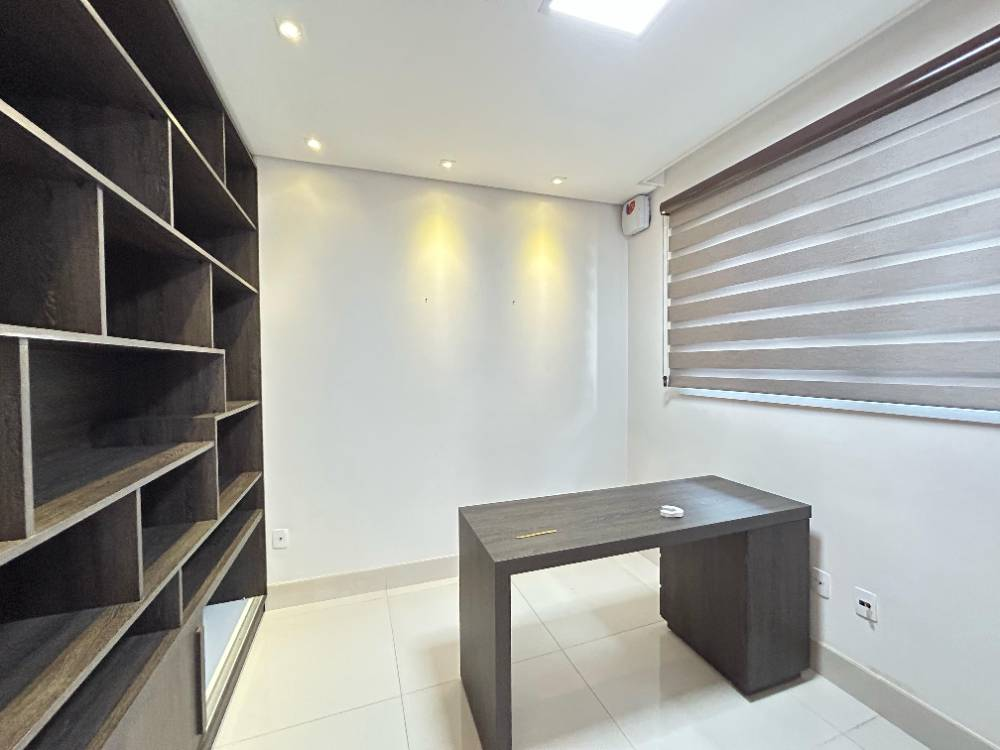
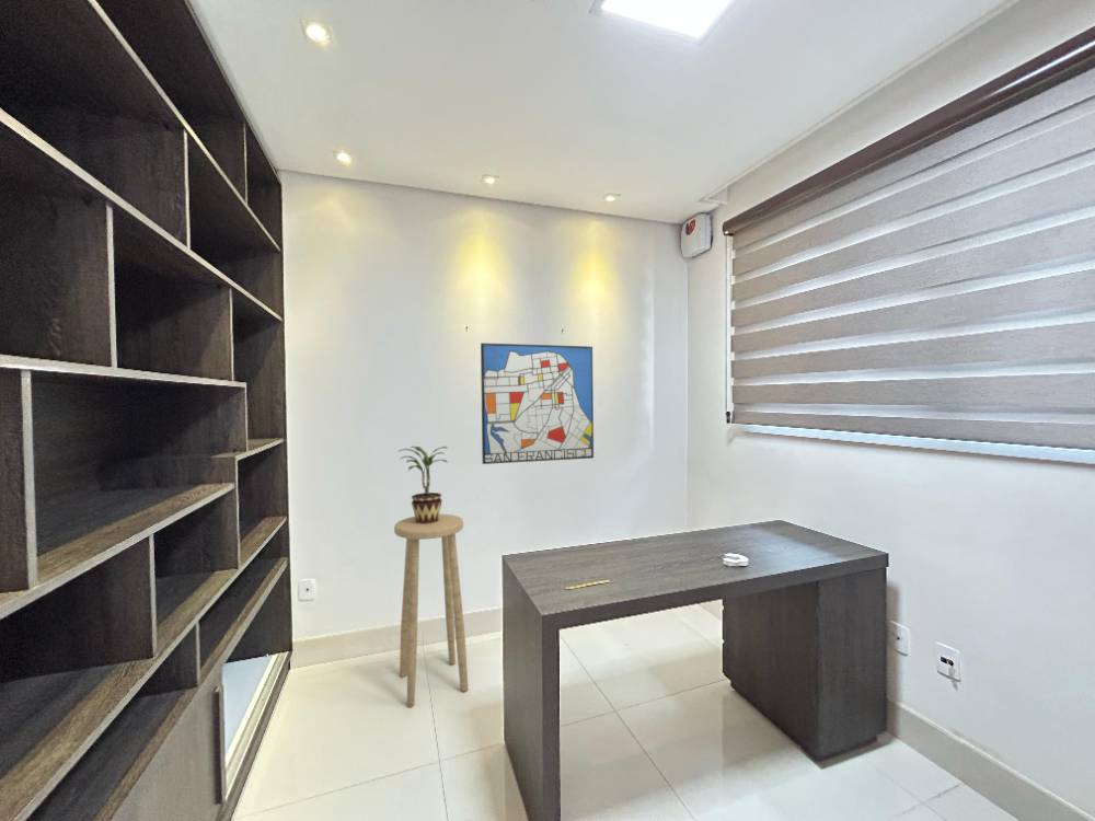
+ potted plant (424, 484)
+ wall art (539, 403)
+ stool (417, 602)
